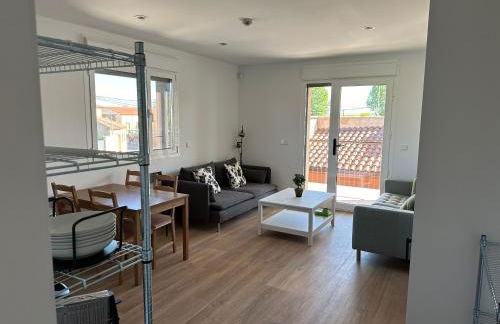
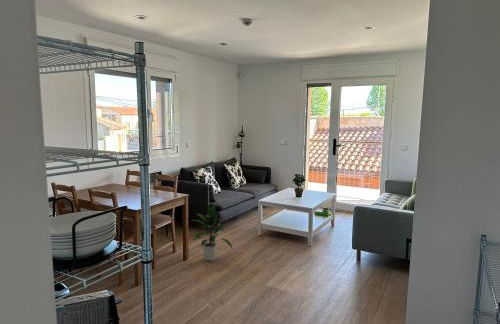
+ indoor plant (211, 232)
